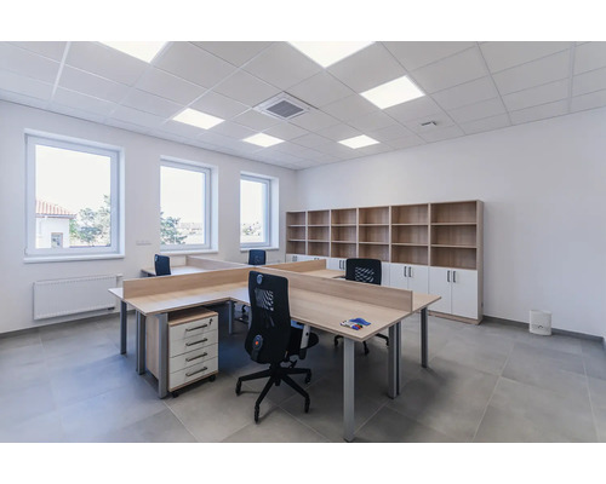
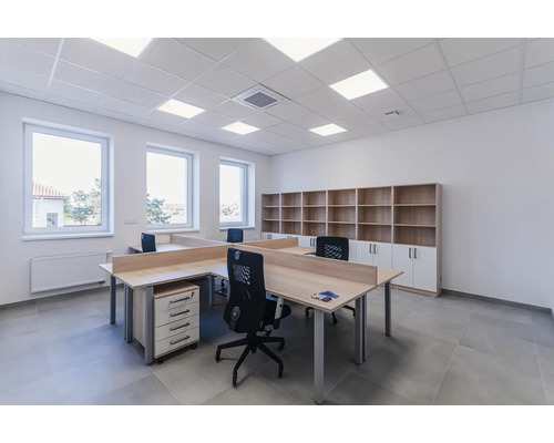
- wastebasket (539, 322)
